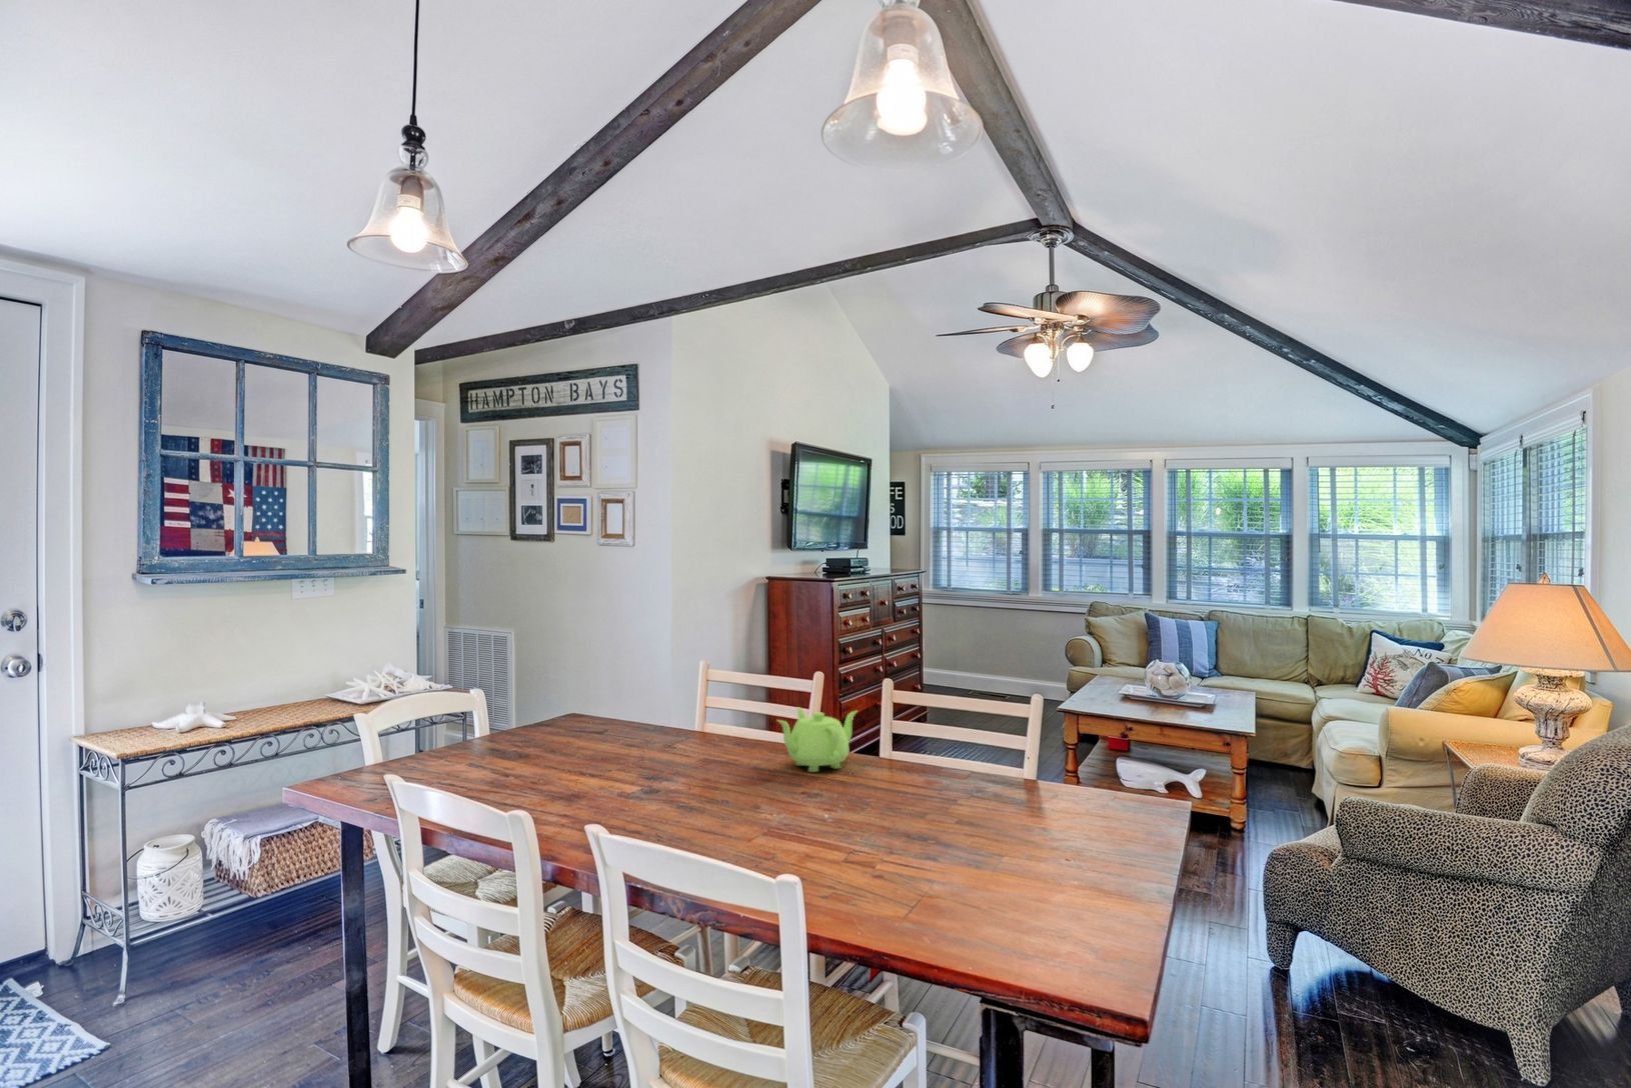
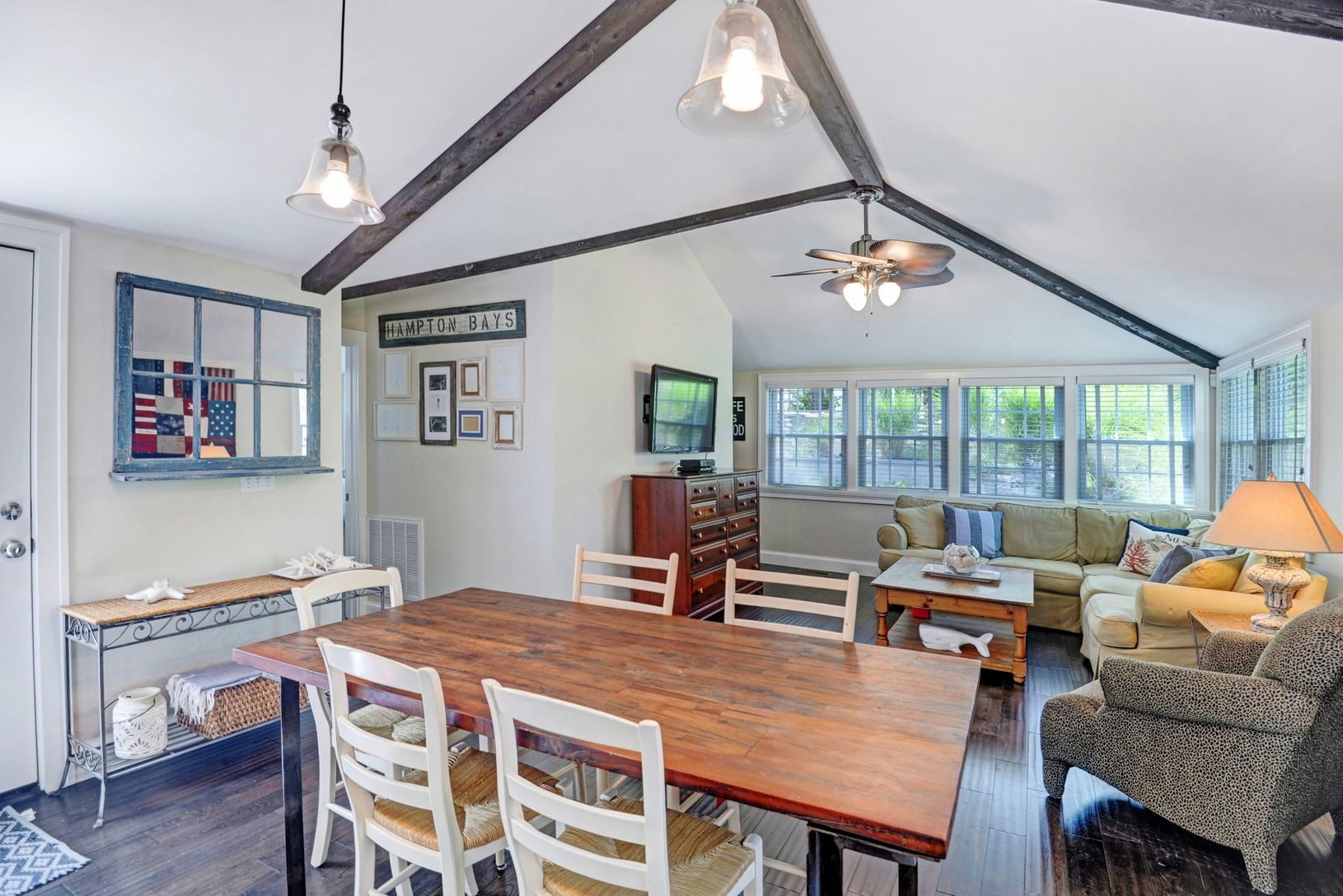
- teapot (816, 738)
